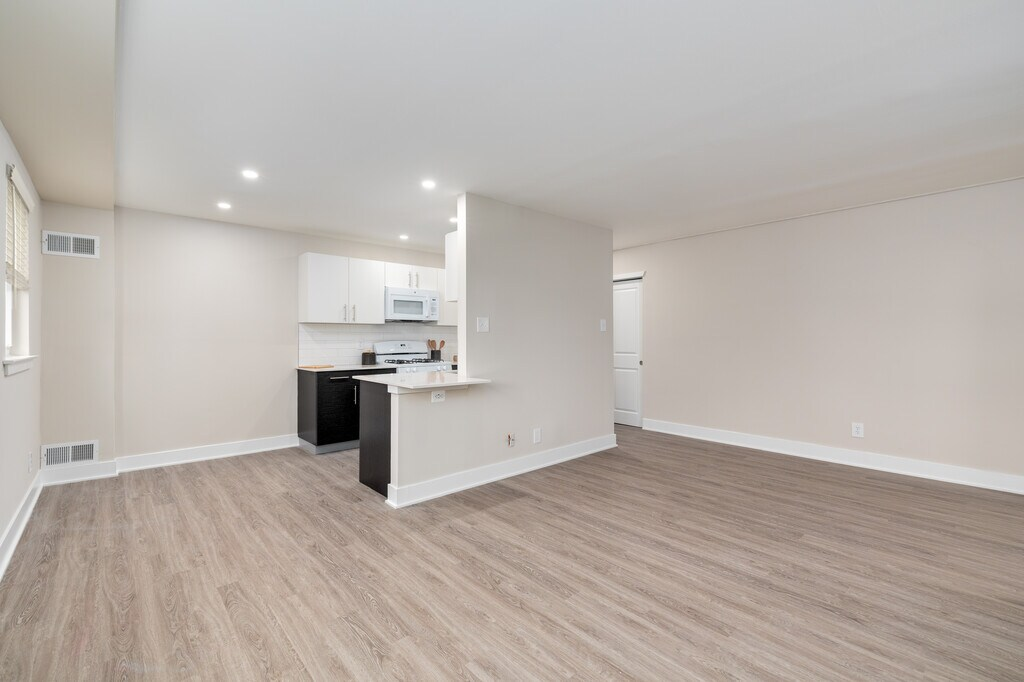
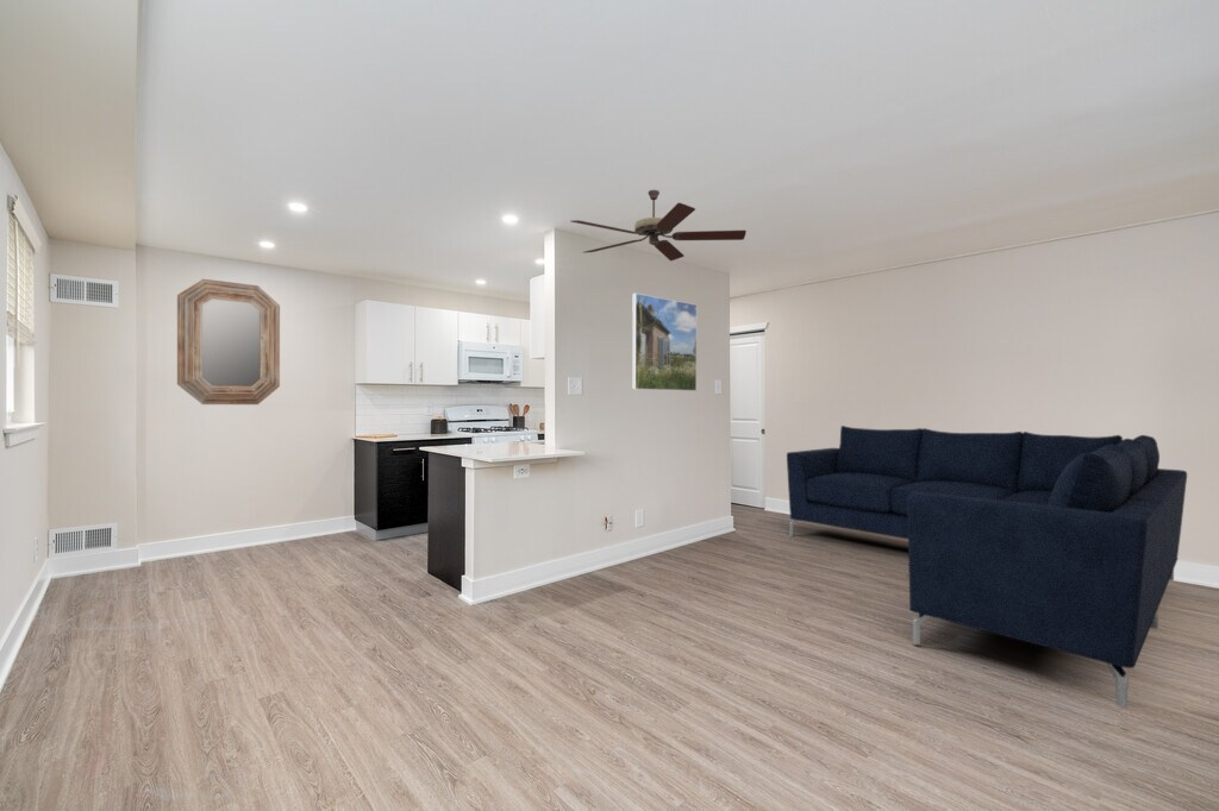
+ ceiling fan (659, 218)
+ home mirror (231, 342)
+ sofa (918, 504)
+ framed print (665, 344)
